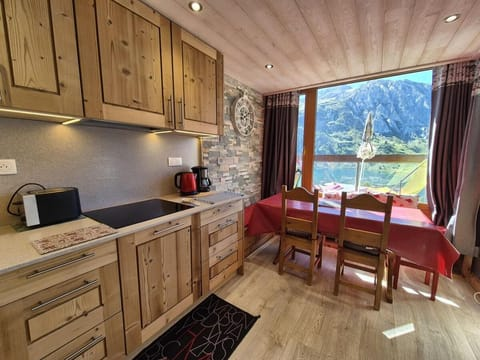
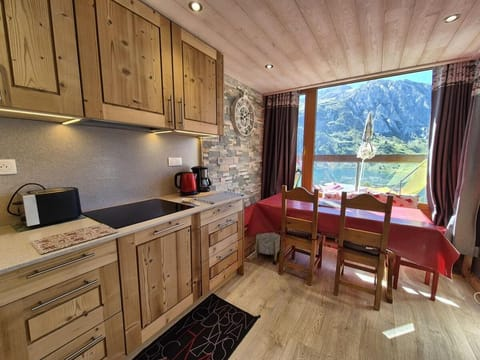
+ stool (268, 238)
